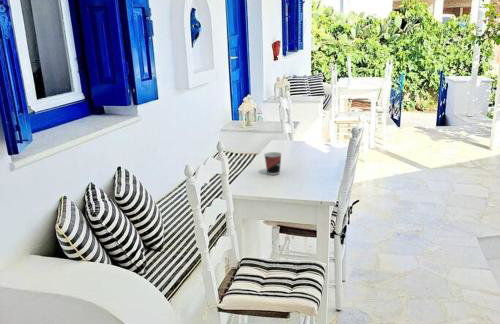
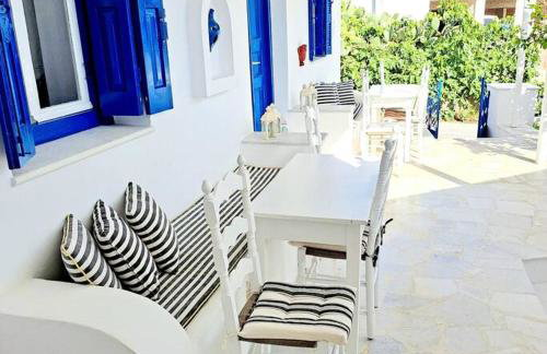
- cup (273, 163)
